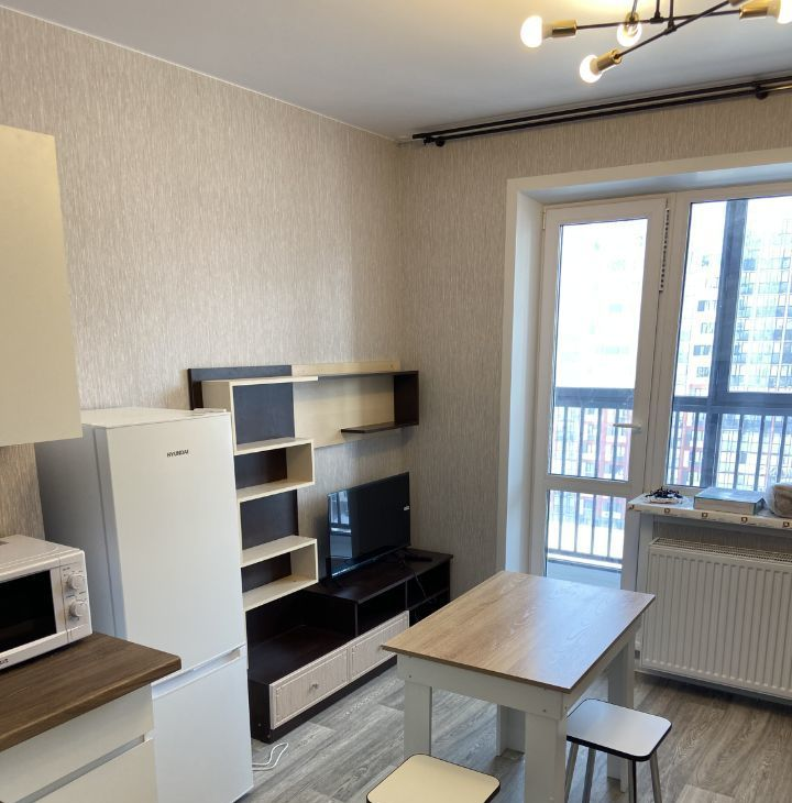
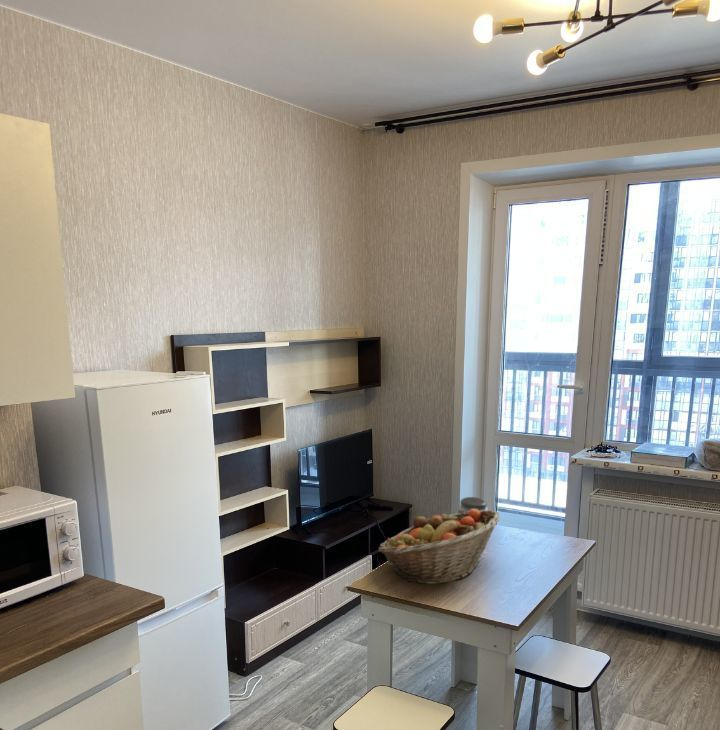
+ jar (468, 511)
+ fruit basket (440, 540)
